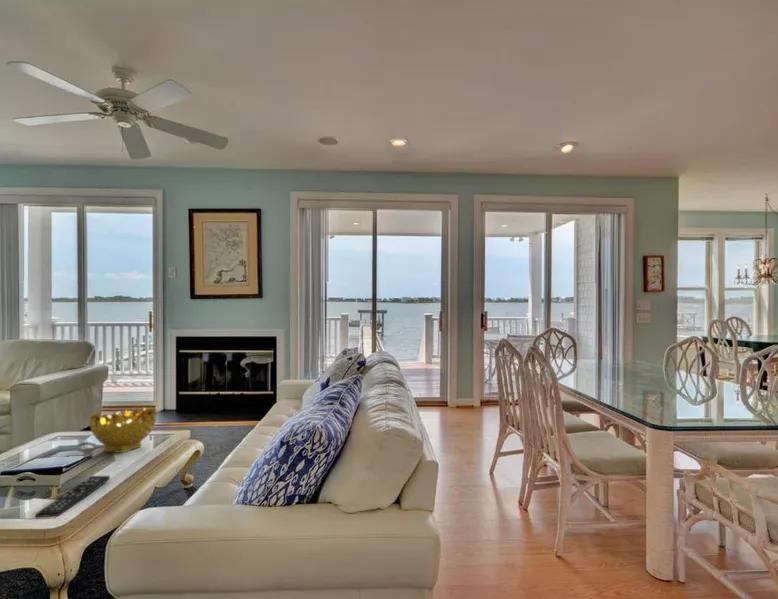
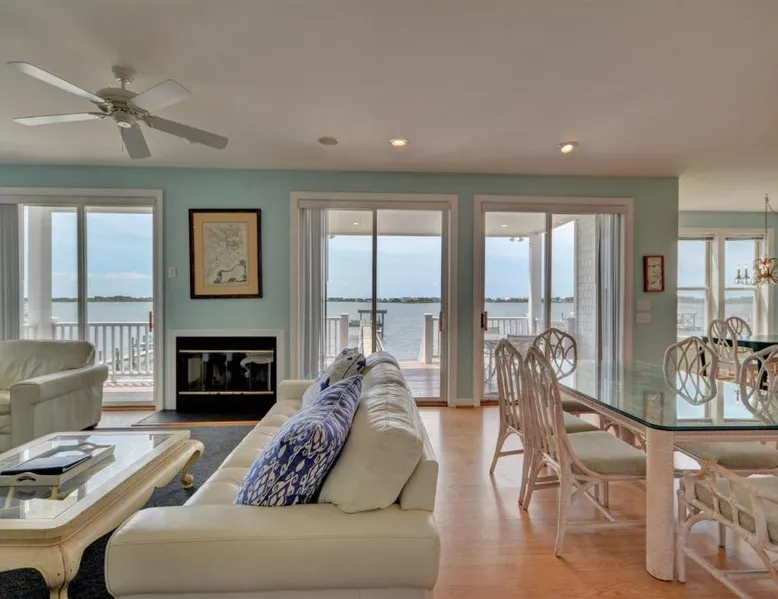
- decorative bowl (124, 429)
- remote control (76, 494)
